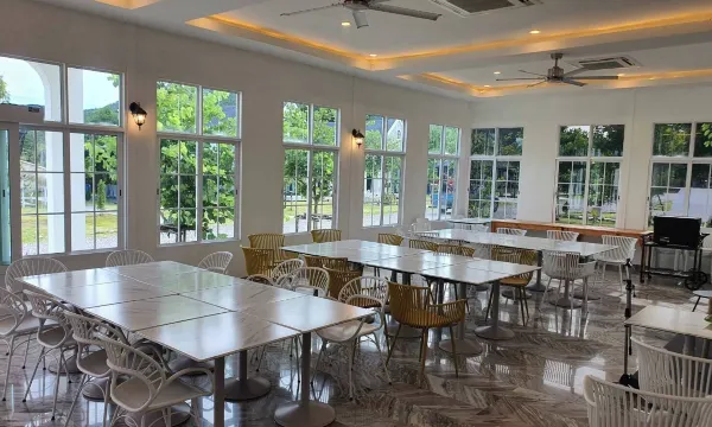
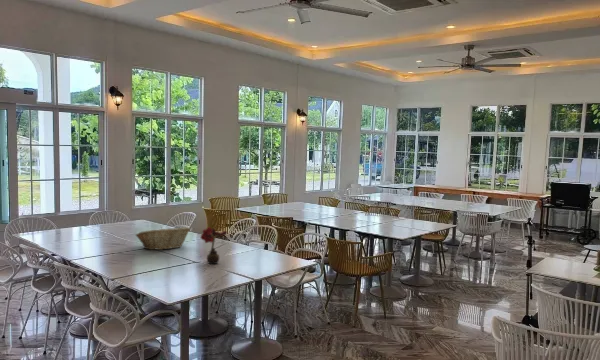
+ flower (212, 244)
+ fruit basket (163, 236)
